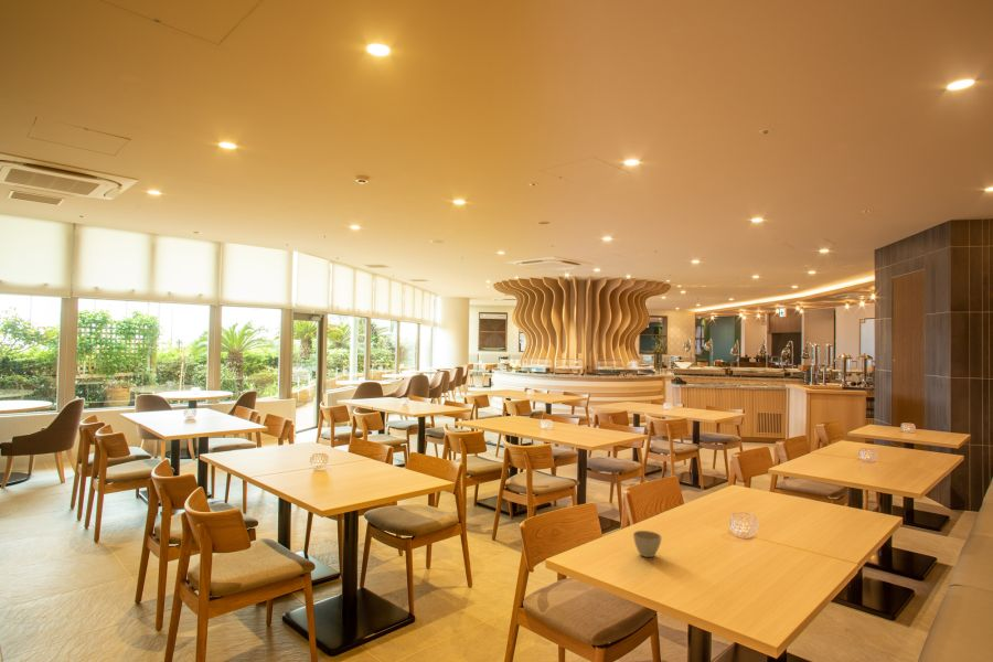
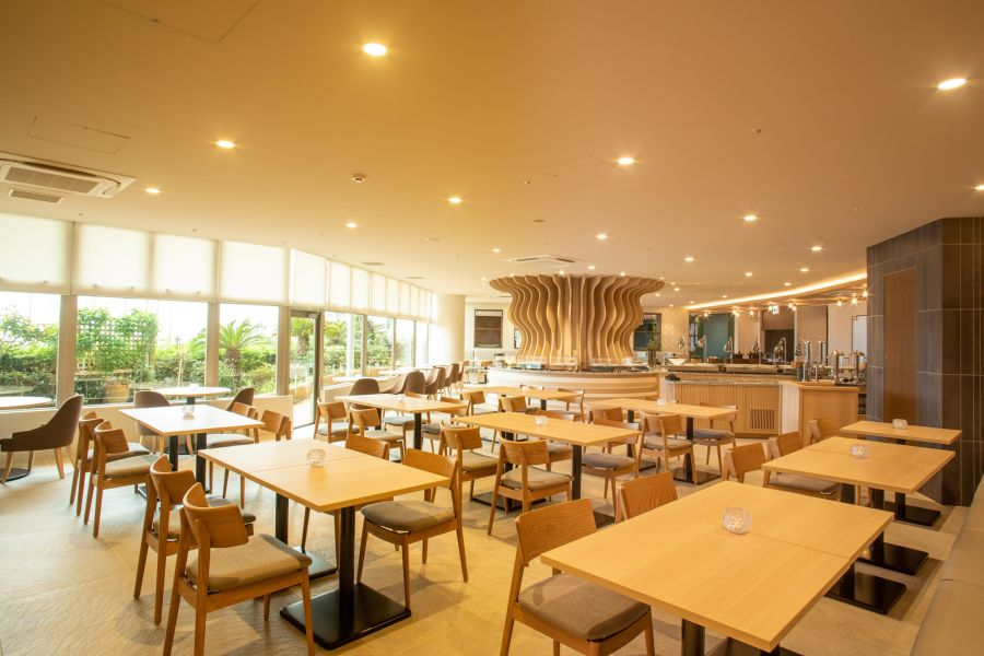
- flower pot (647, 544)
